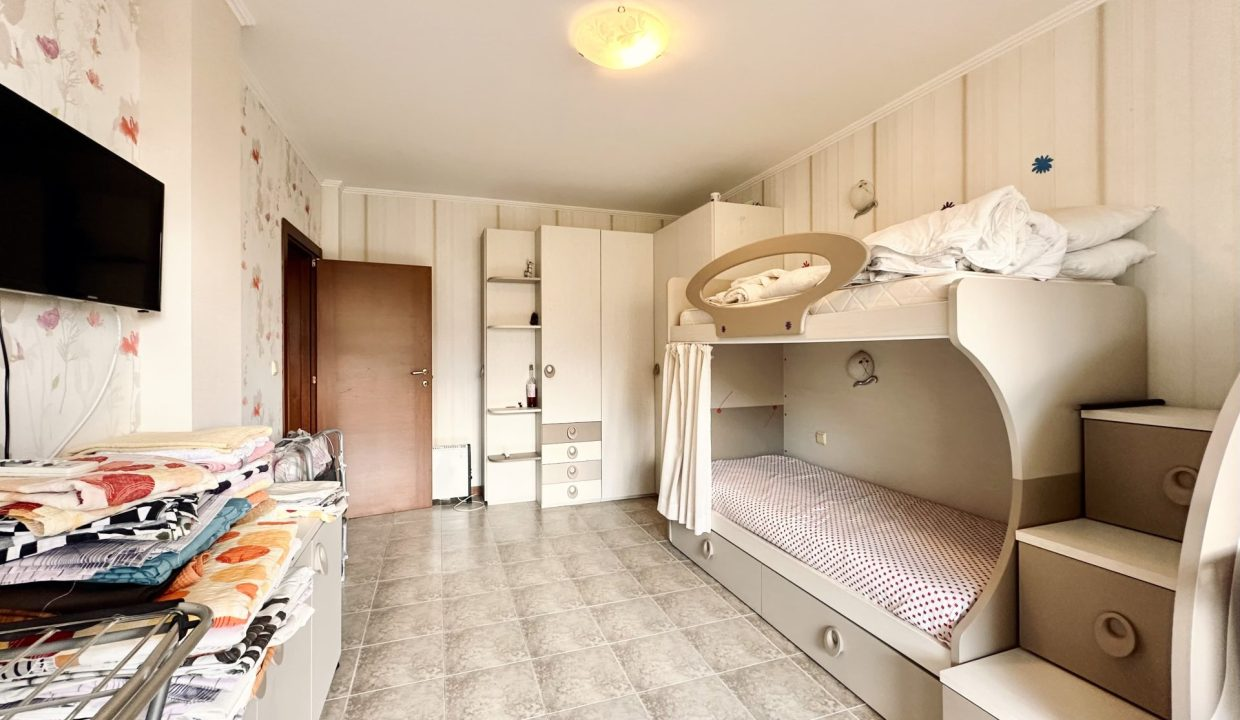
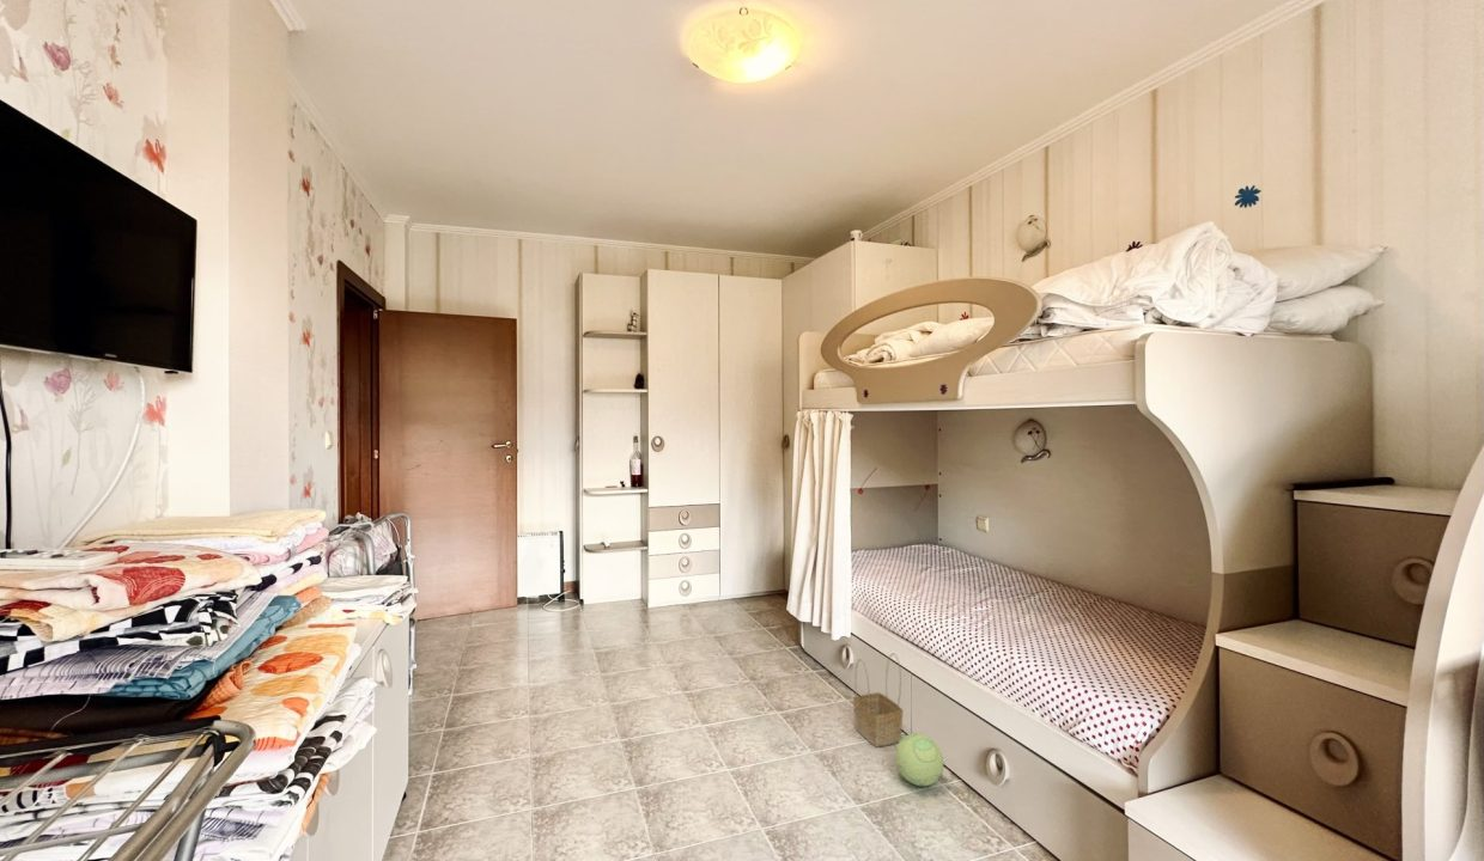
+ basket (877, 695)
+ plush toy (918, 758)
